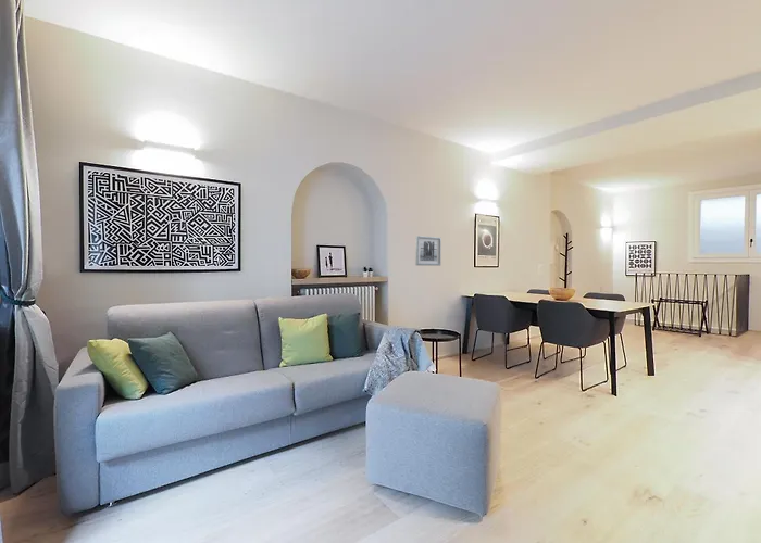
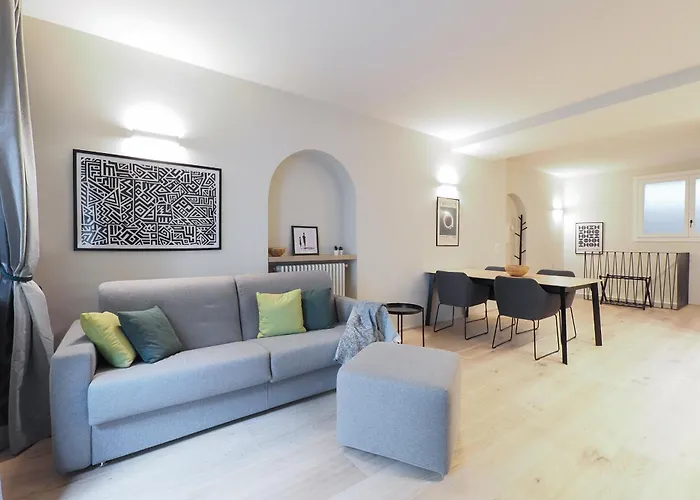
- wall art (428, 251)
